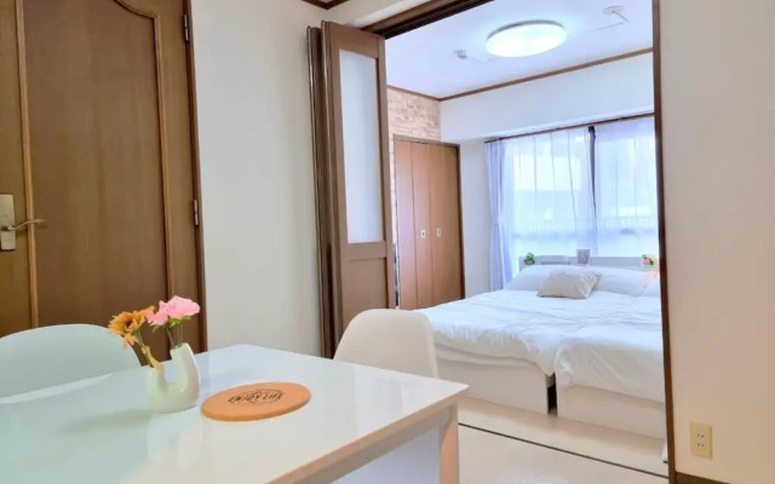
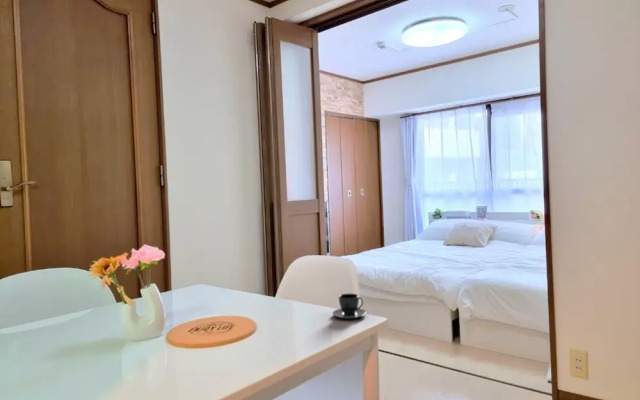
+ teacup (349, 305)
